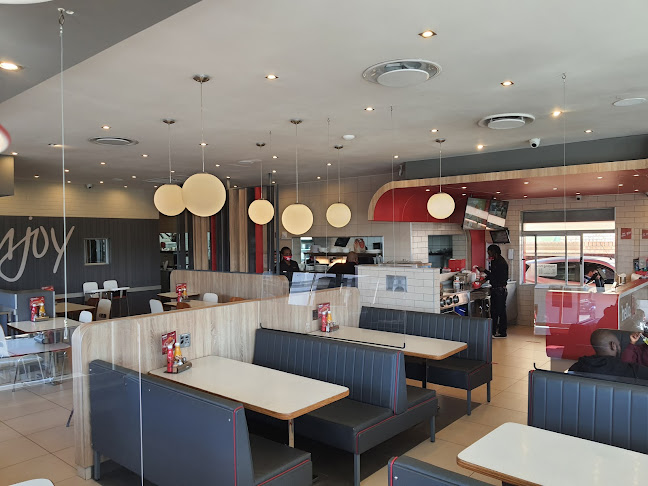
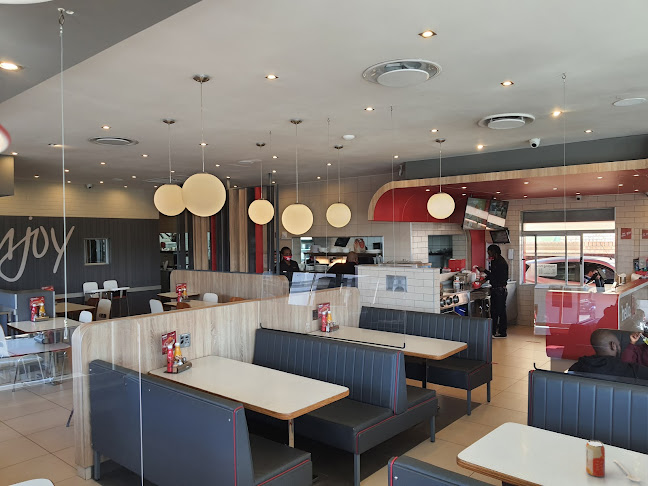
+ stirrer (625, 470)
+ beverage can (595, 458)
